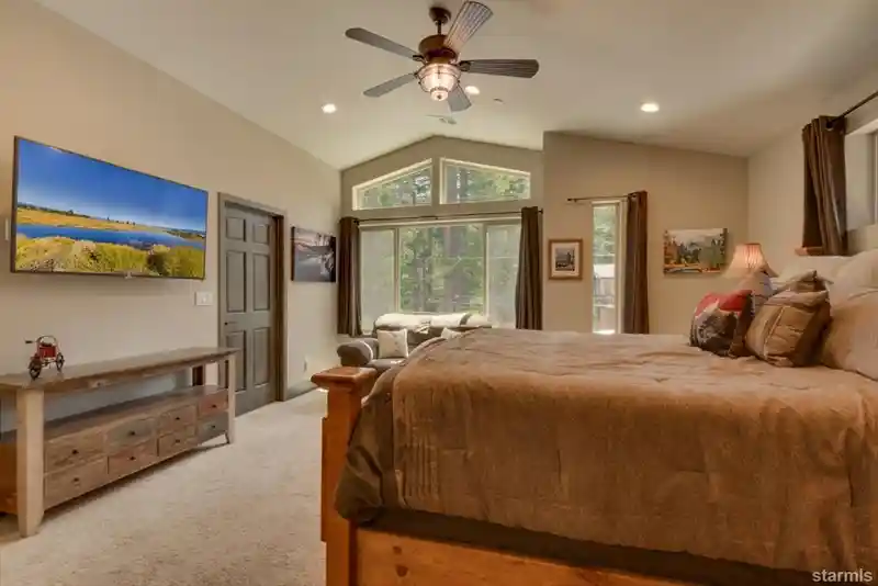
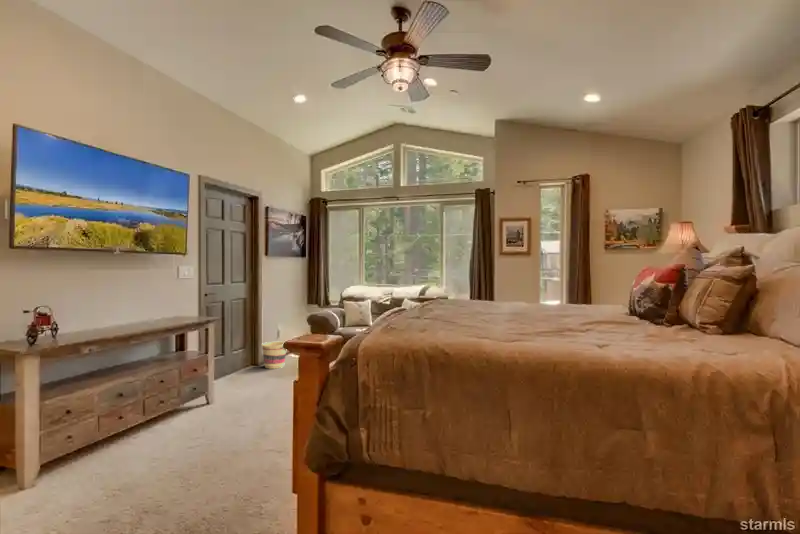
+ basket (274, 355)
